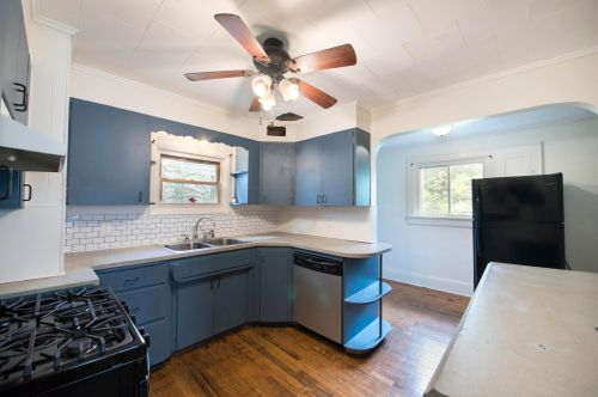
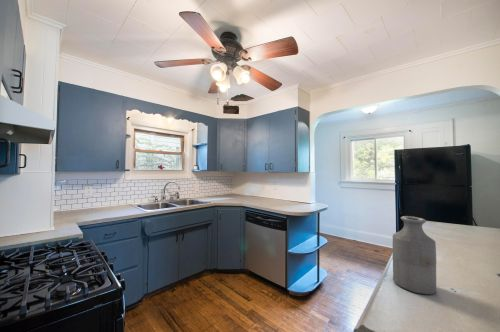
+ bottle (413, 251)
